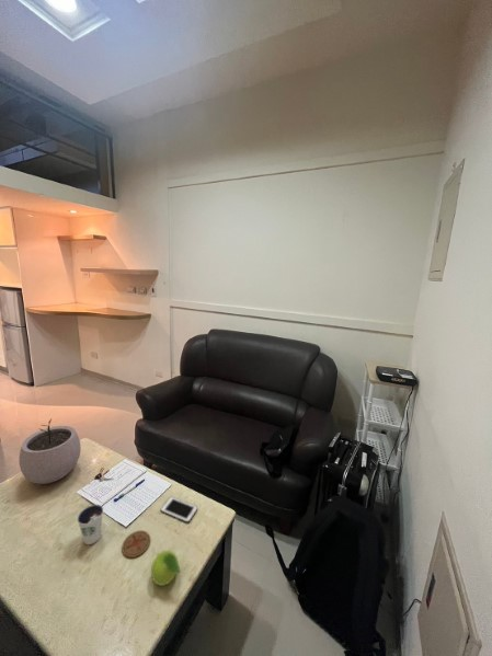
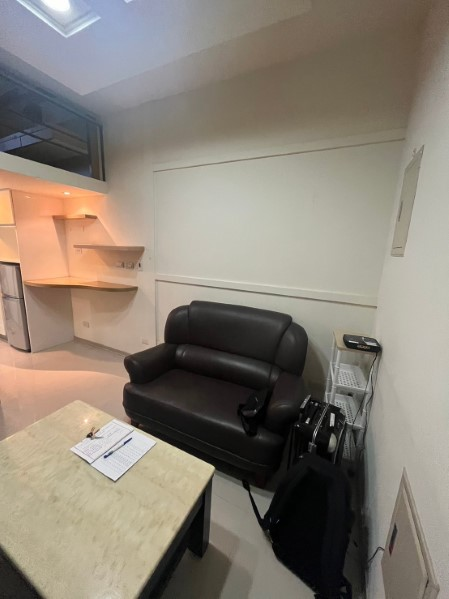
- coaster (136, 543)
- dixie cup (91, 526)
- fruit (168, 568)
- plant pot (50, 448)
- cell phone (179, 509)
